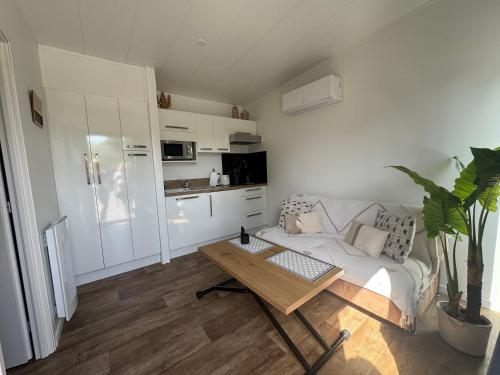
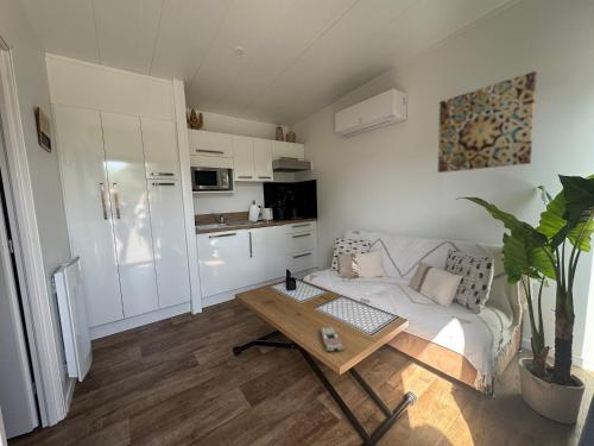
+ remote control (330, 338)
+ wall art (480, 128)
